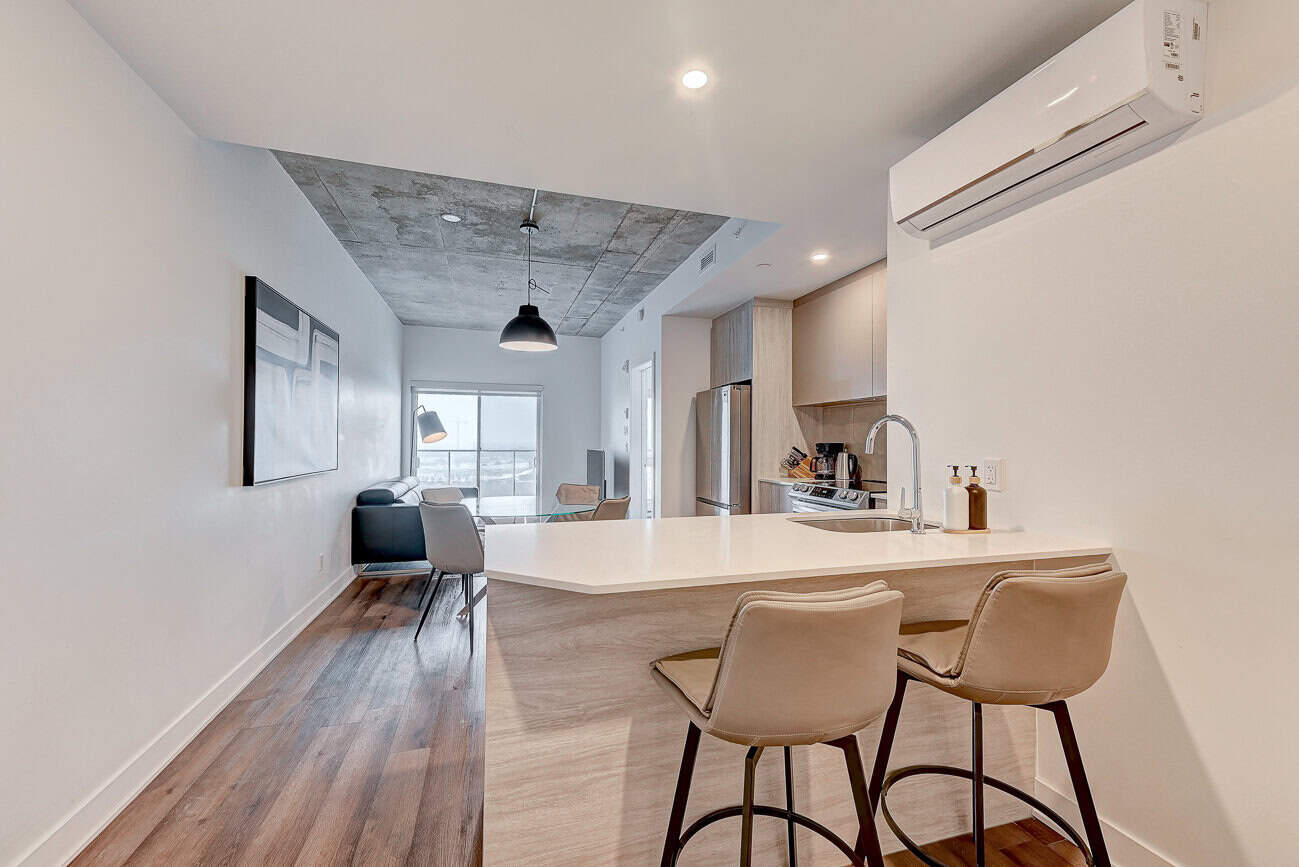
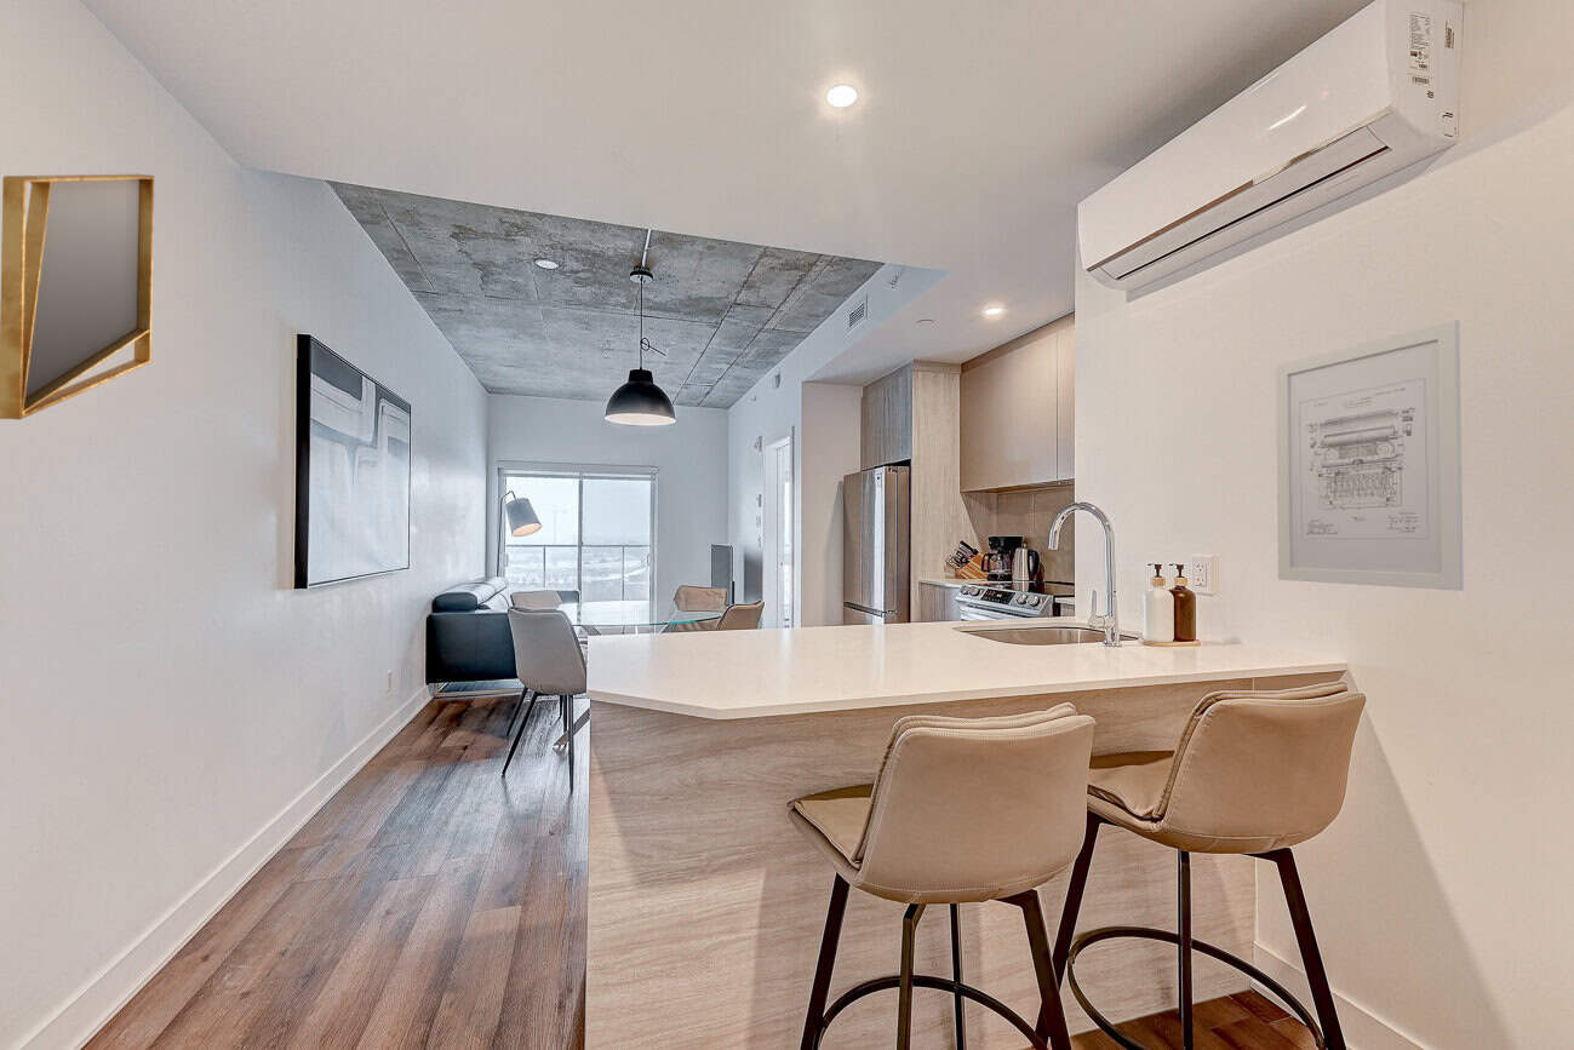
+ home mirror (85, 281)
+ wall art (1358, 464)
